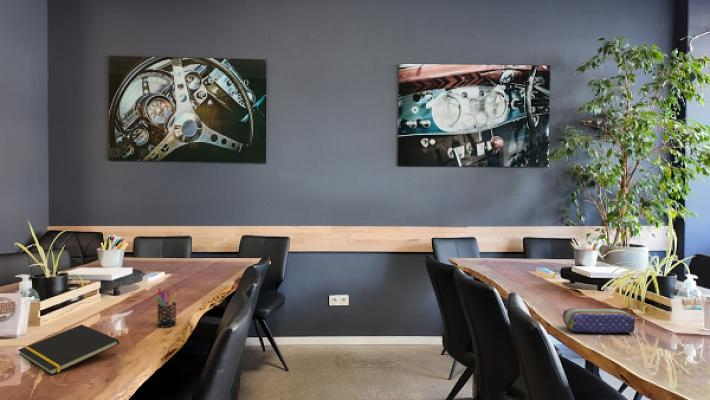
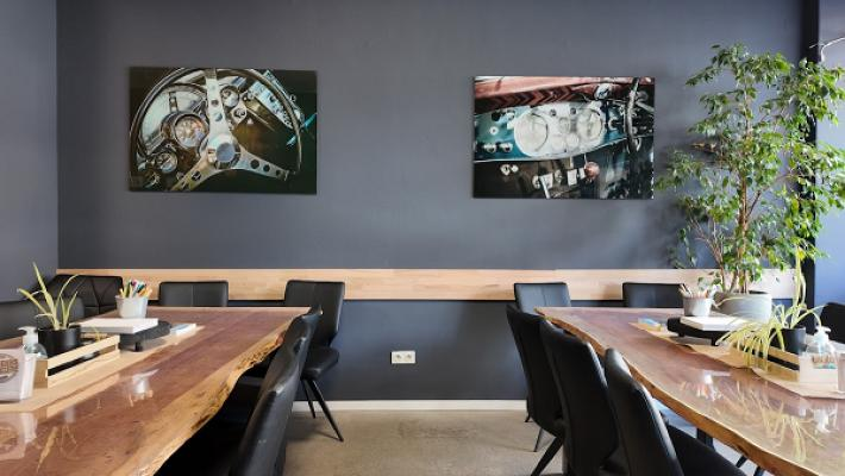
- pencil case (597, 320)
- pen holder (164, 307)
- notepad (68, 347)
